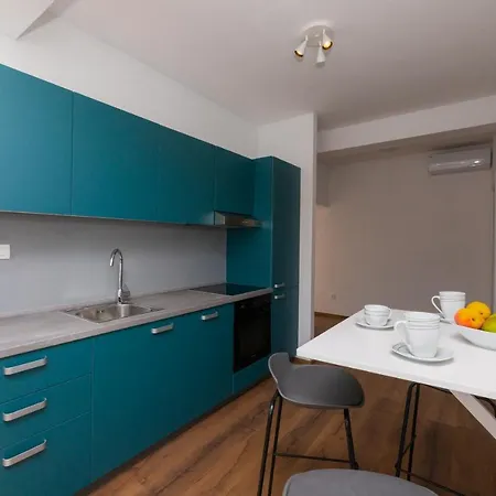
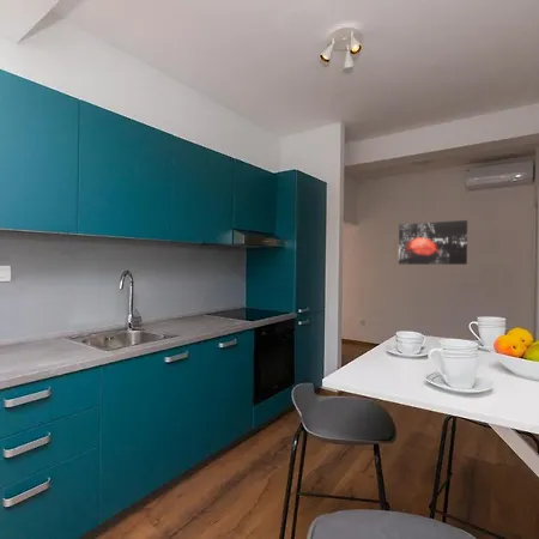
+ wall art (431, 243)
